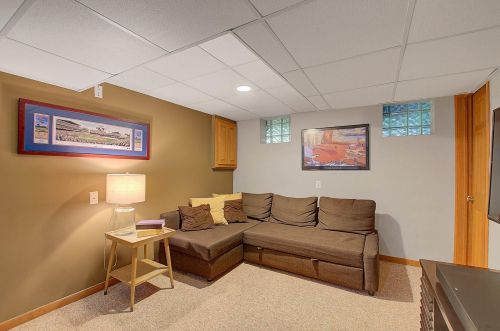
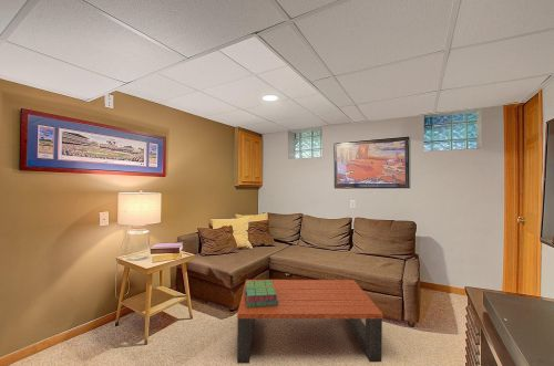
+ coffee table (304, 315)
+ stack of books (260, 292)
